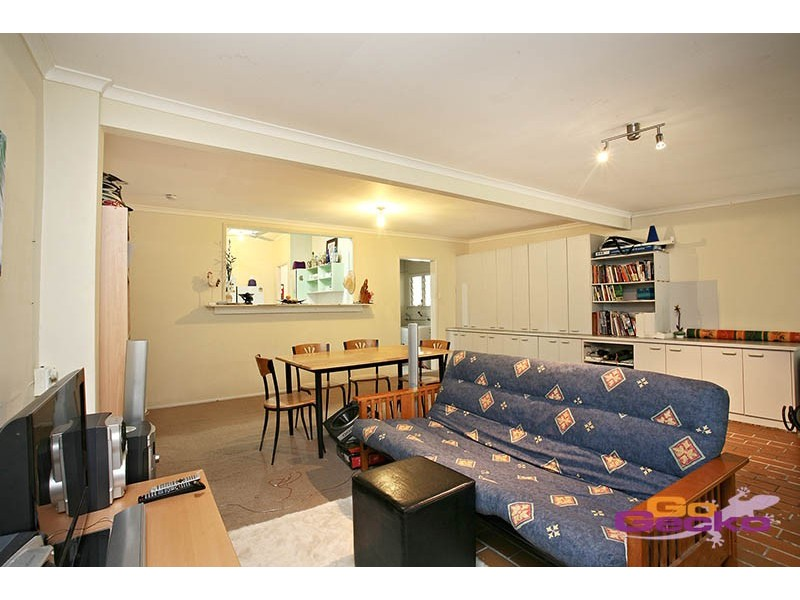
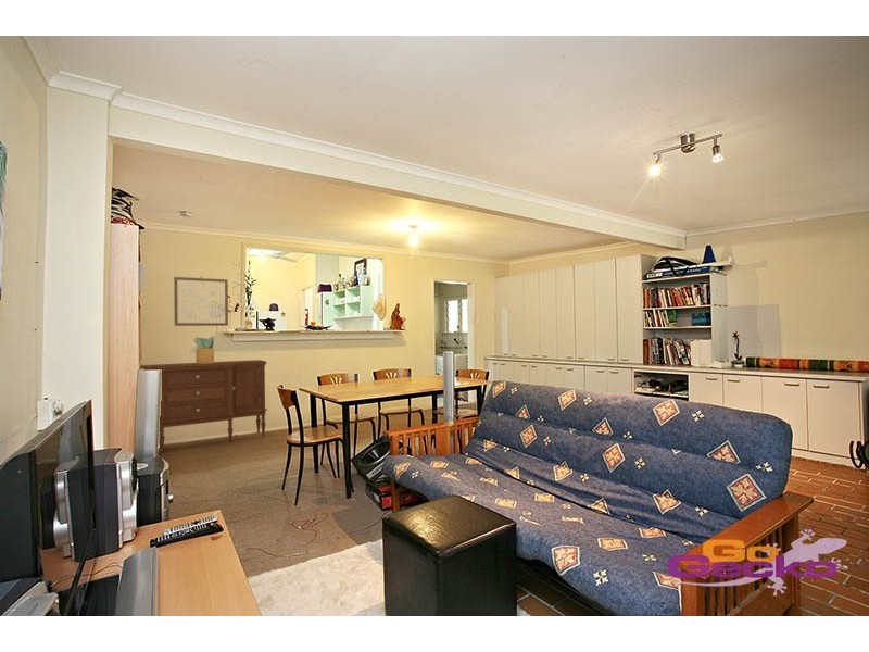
+ potted plant (203, 349)
+ wall art (201, 300)
+ sideboard (194, 403)
